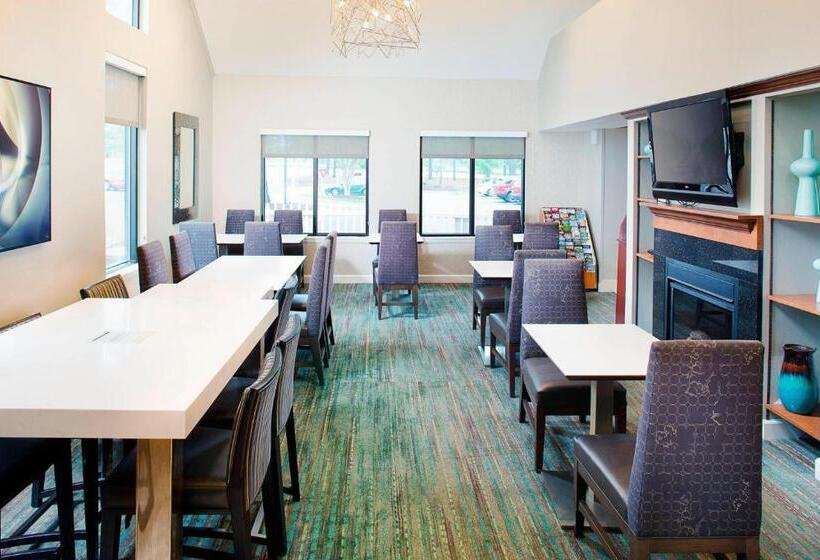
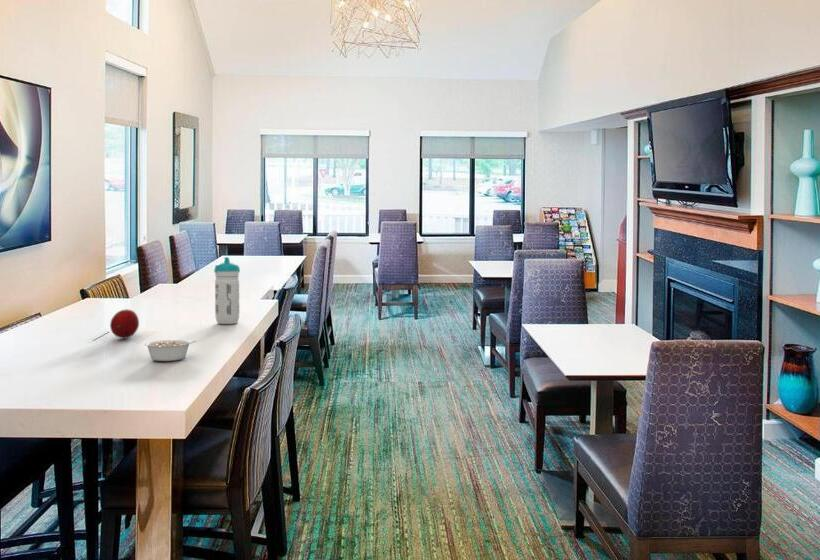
+ legume (170, 349)
+ fruit (125, 323)
+ water bottle (227, 290)
